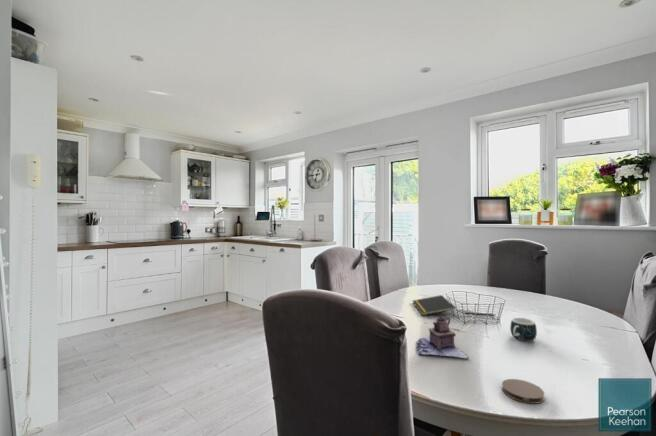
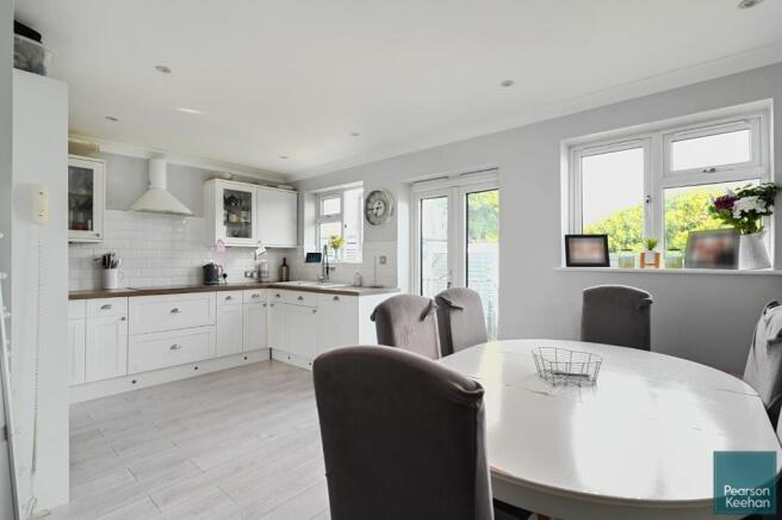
- coaster (522, 390)
- notepad (432, 304)
- mug (521, 330)
- teapot (439, 331)
